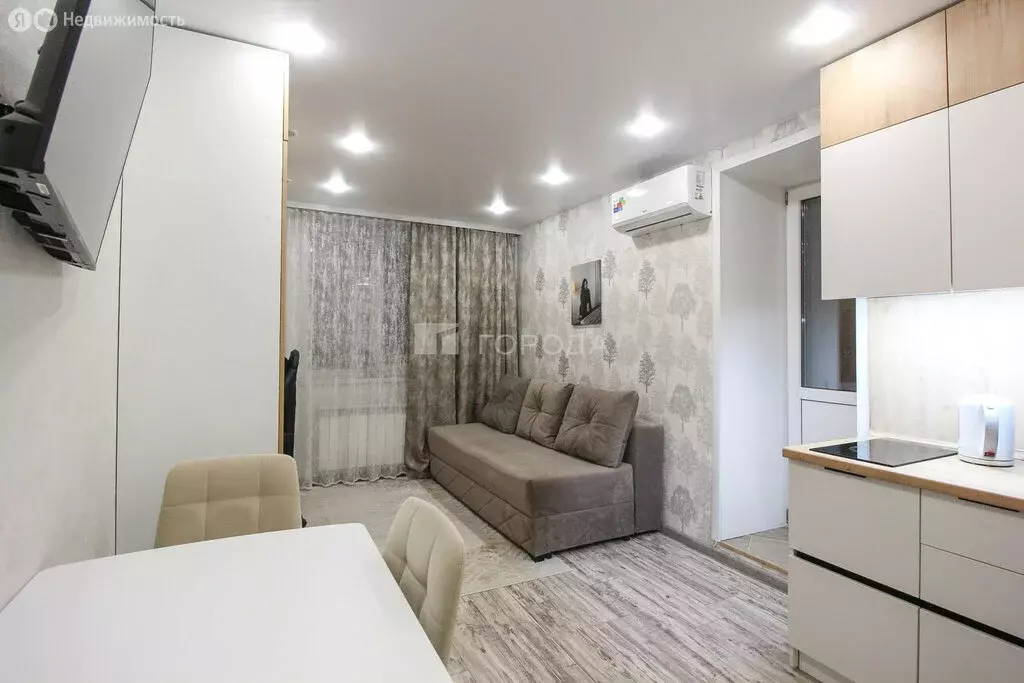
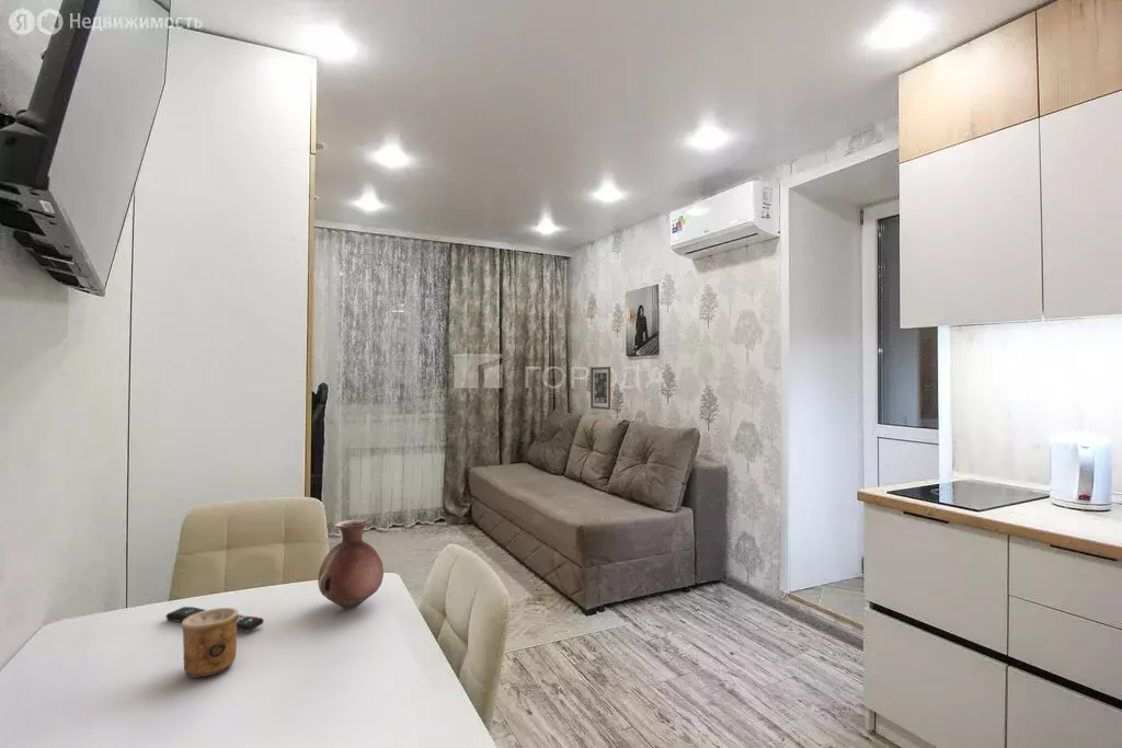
+ remote control (205, 610)
+ vase (351, 564)
+ wall art (600, 388)
+ cup (209, 641)
